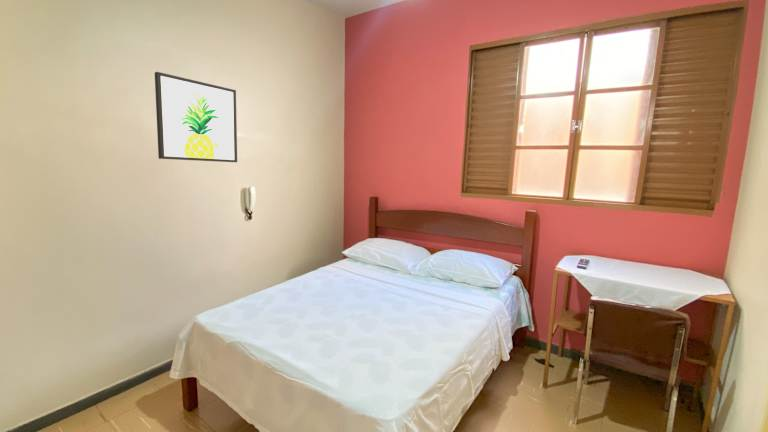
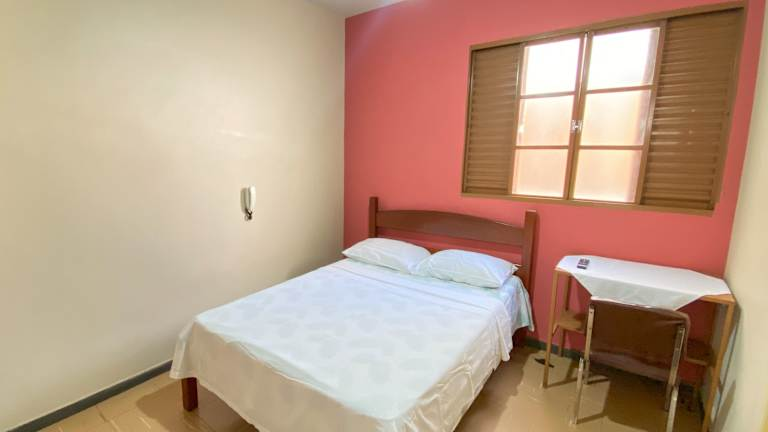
- wall art (200, 121)
